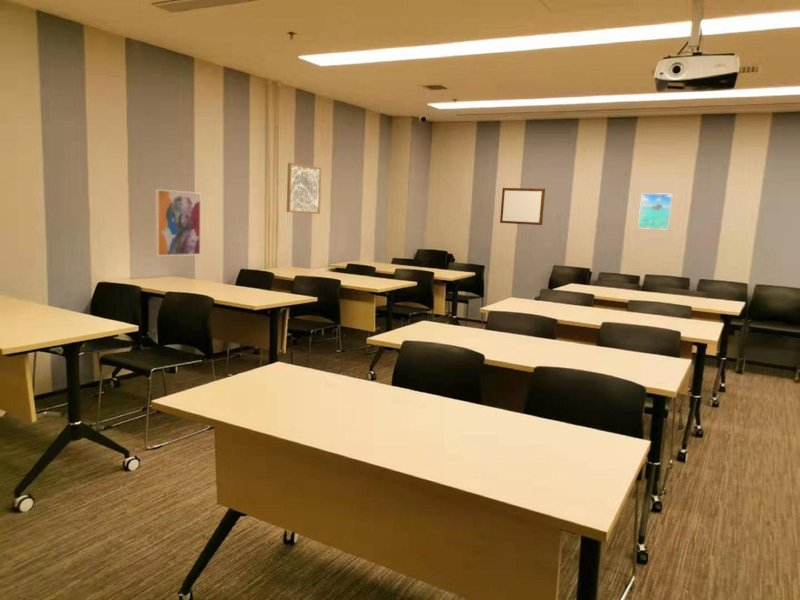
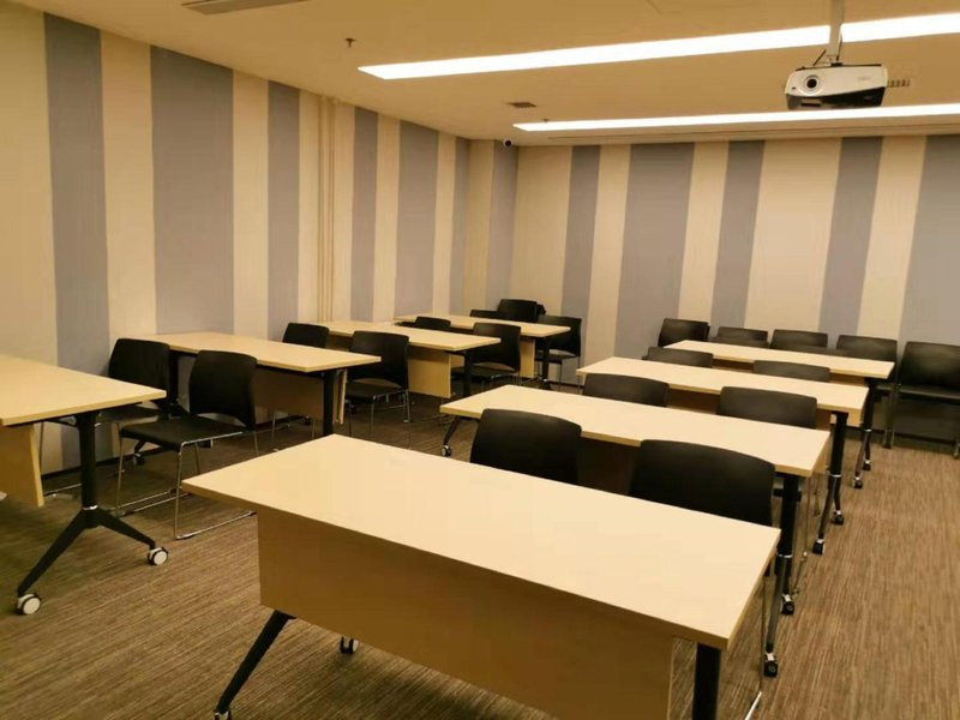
- wall art (304, 189)
- wall art (178, 223)
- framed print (655, 211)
- writing board (522, 206)
